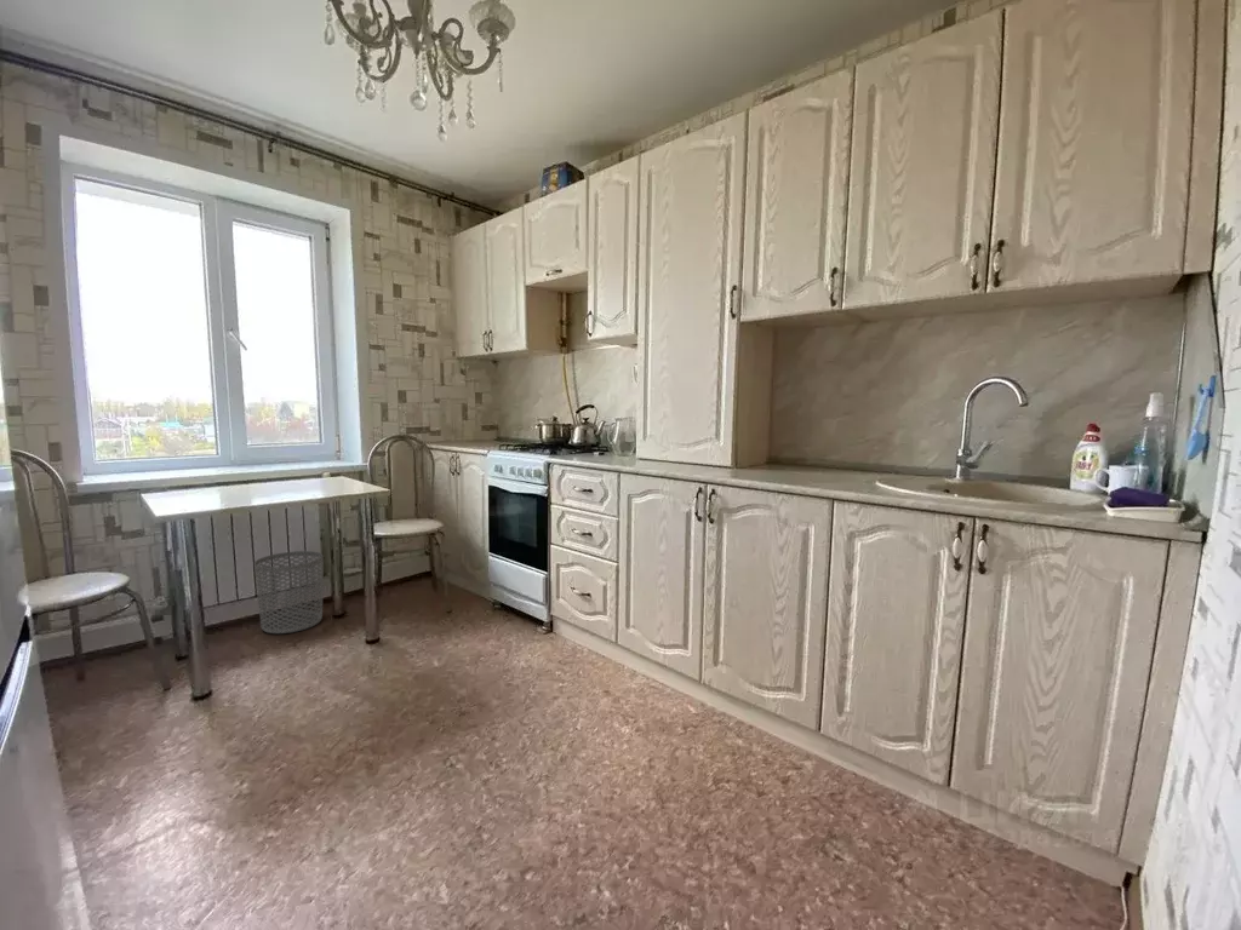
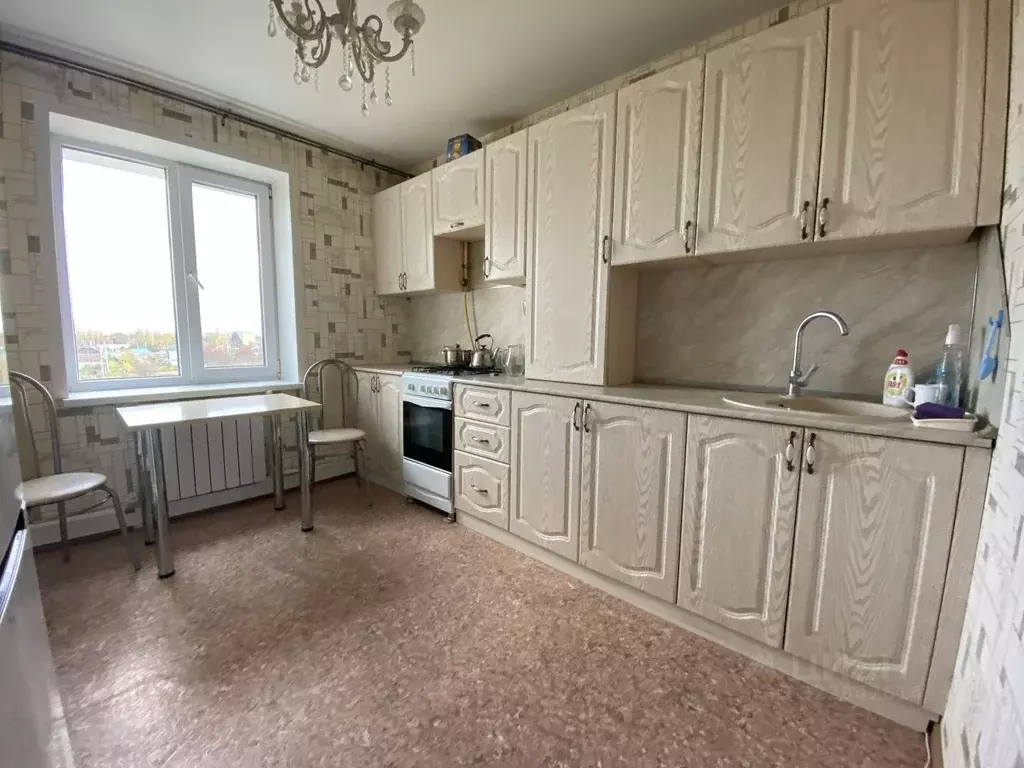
- waste bin (291, 591)
